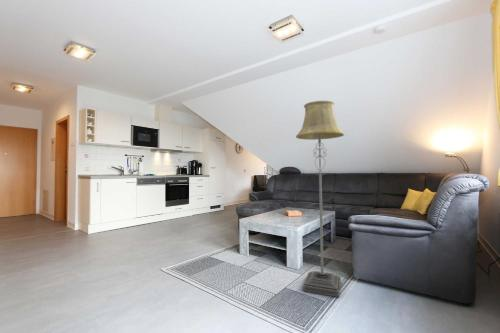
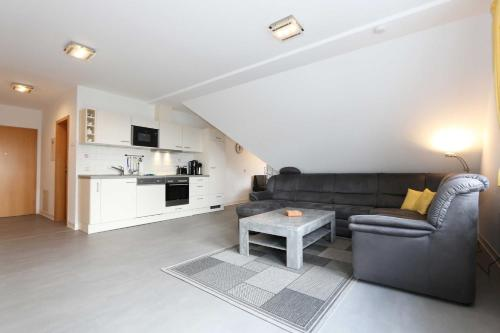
- floor lamp (320, 194)
